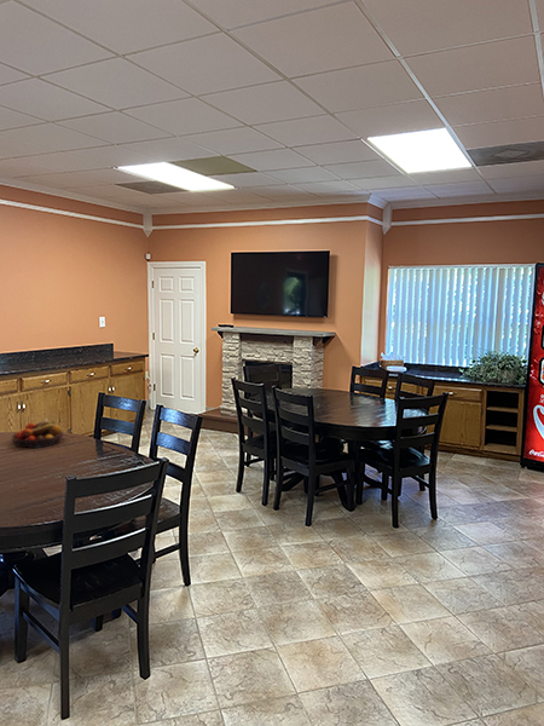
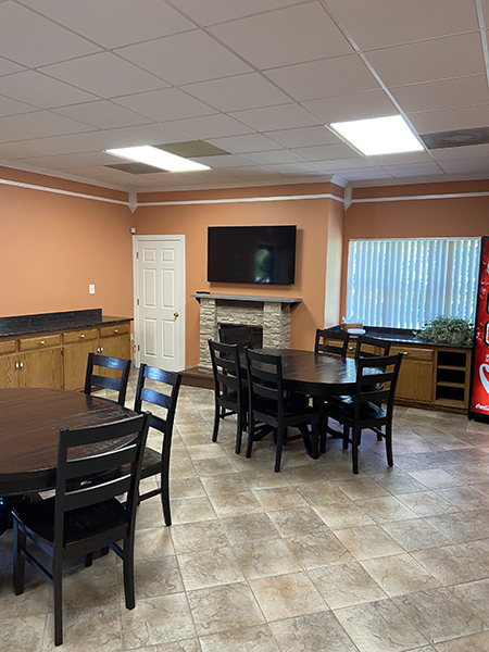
- fruit bowl (37, 431)
